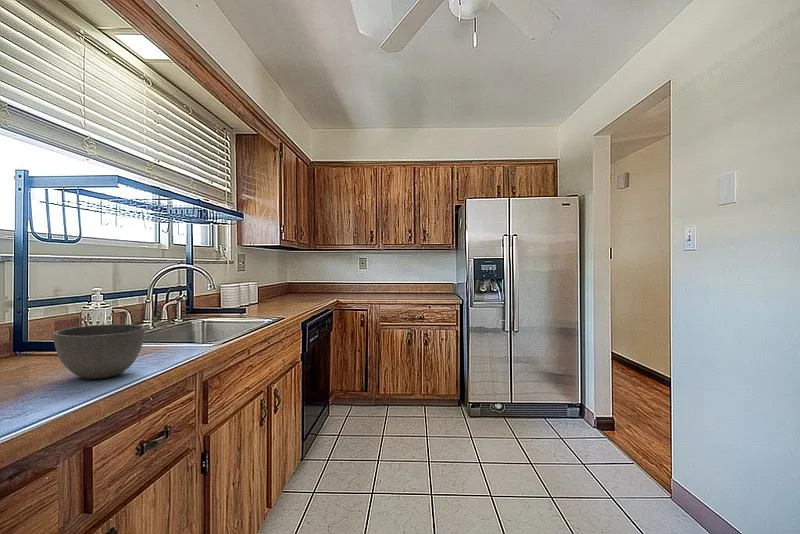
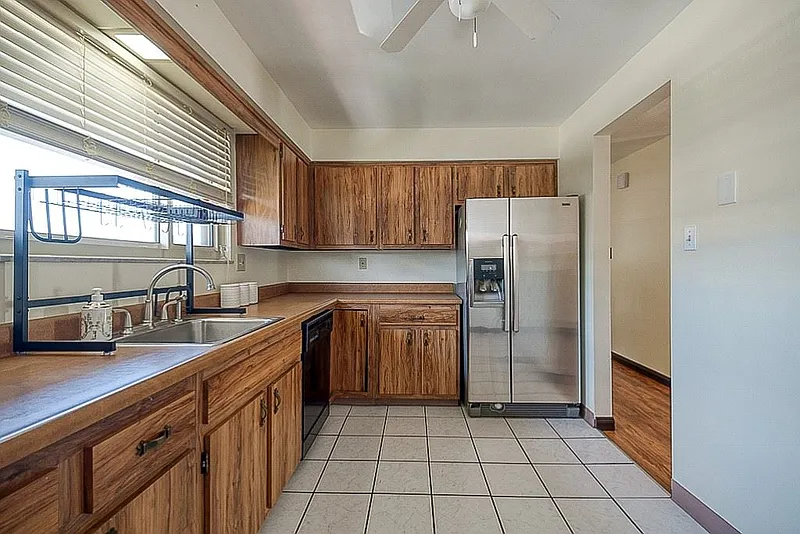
- bowl (101, 352)
